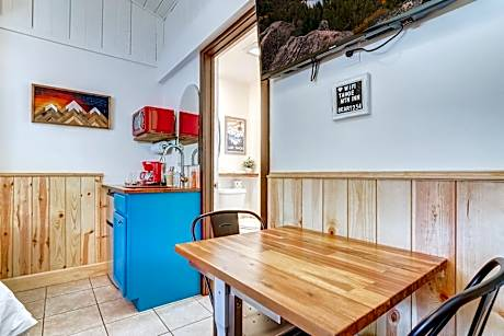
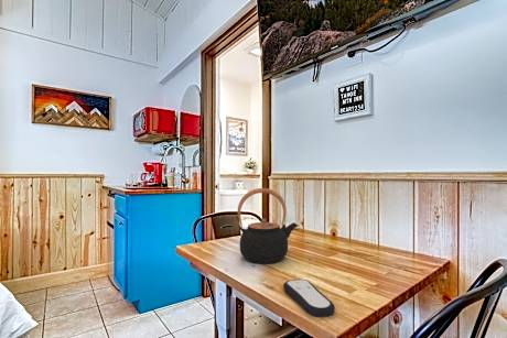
+ teapot (268, 222)
+ remote control (308, 295)
